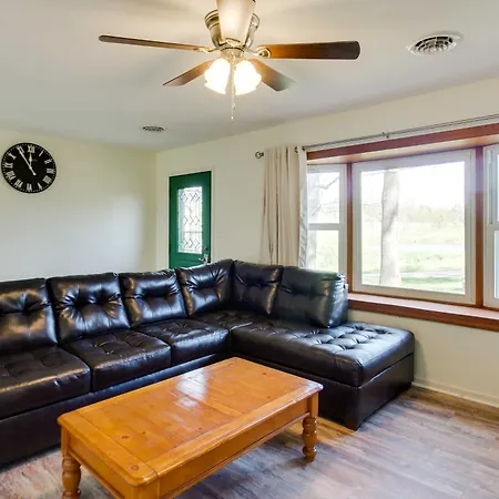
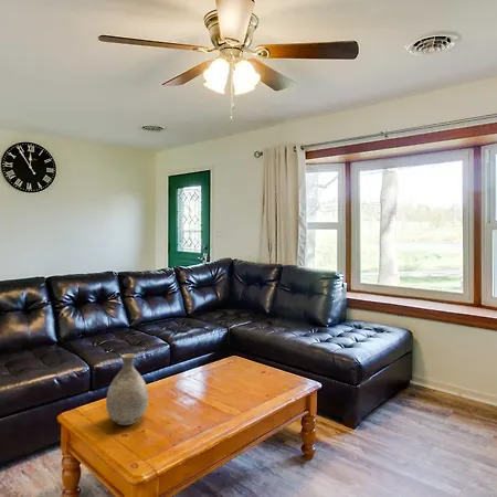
+ vase (127, 388)
